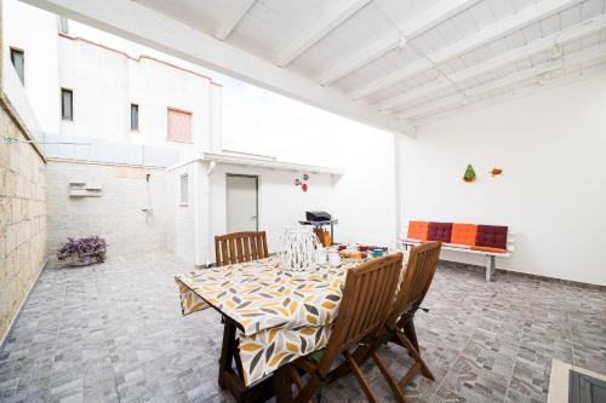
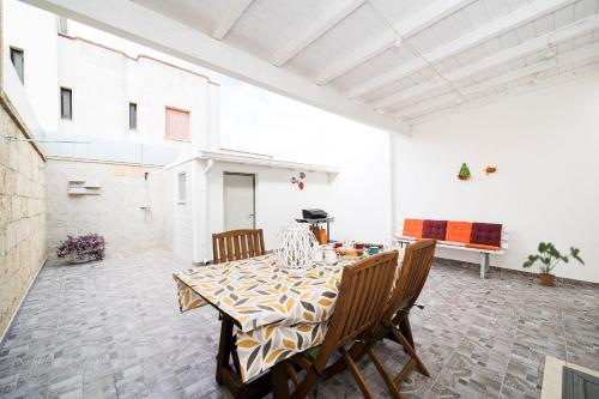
+ house plant (551, 262)
